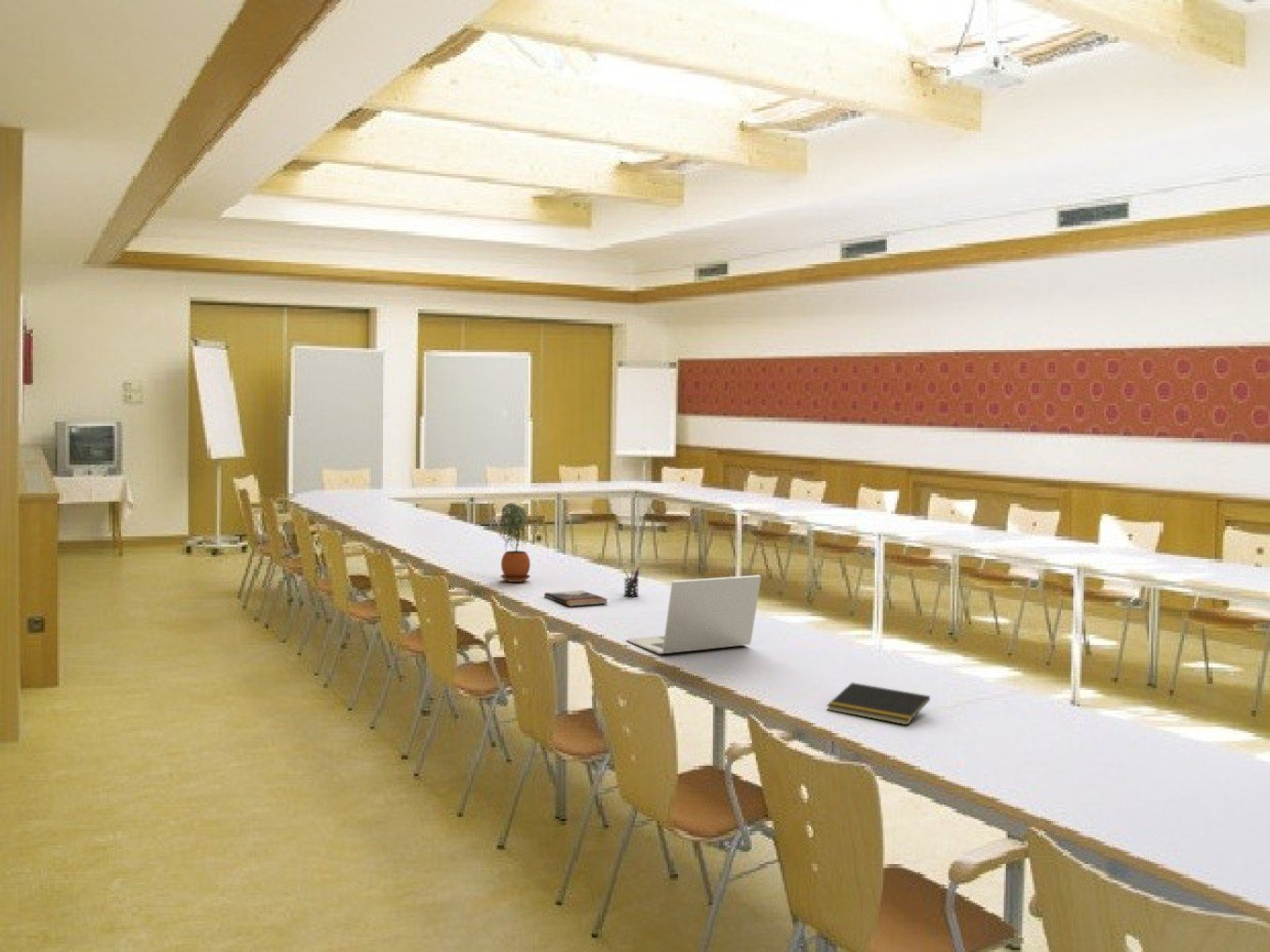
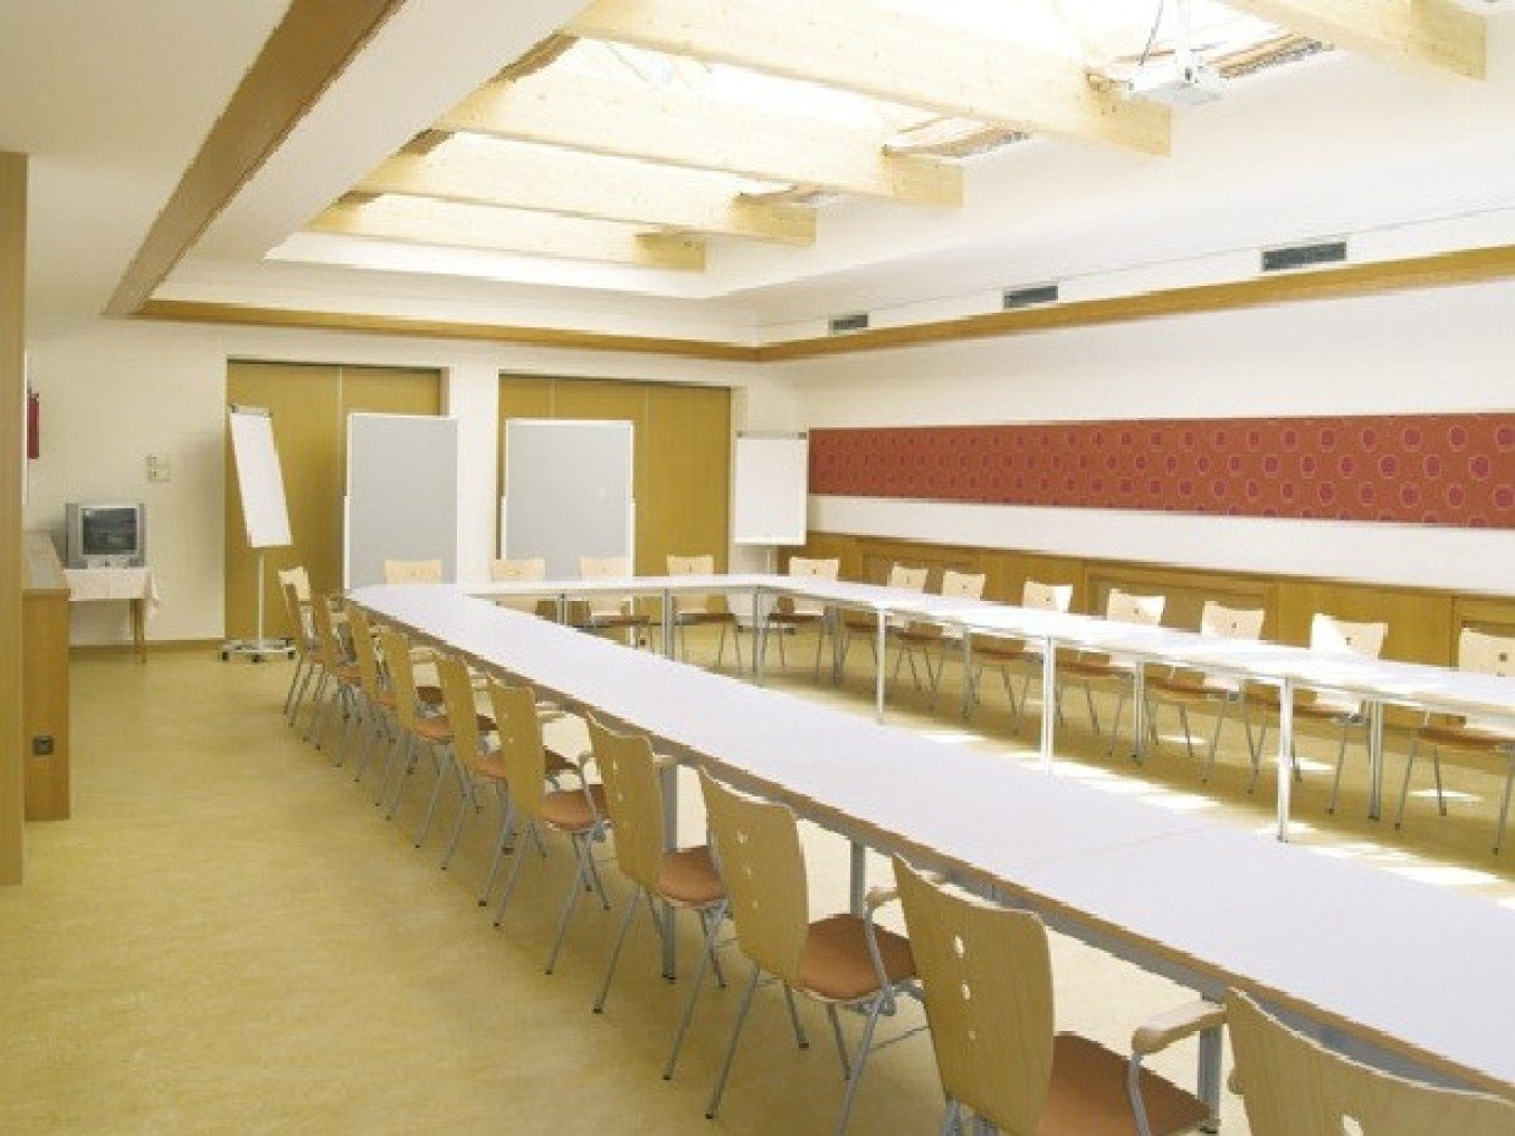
- laptop (692, 608)
- potted plant (512, 542)
- notepad (878, 702)
- book (575, 597)
- pen holder (632, 580)
